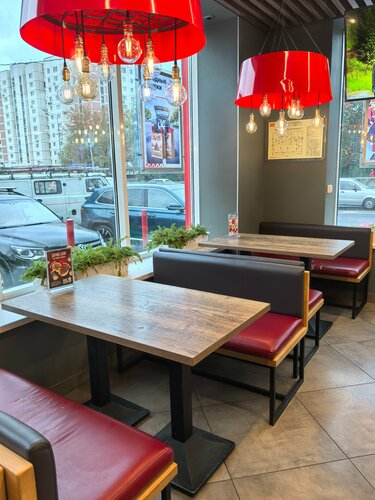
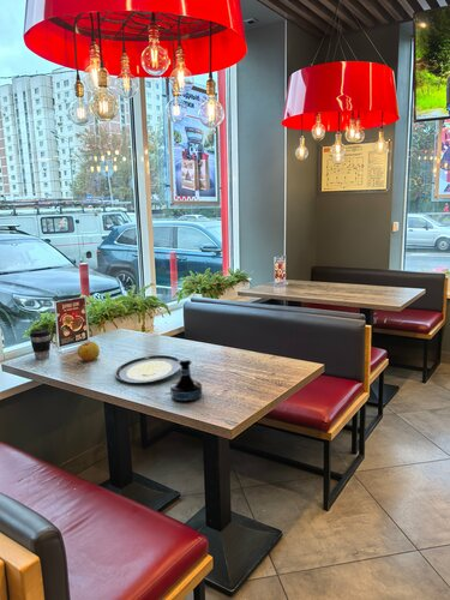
+ coffee cup (41, 344)
+ plate (149, 368)
+ tequila bottle (185, 378)
+ apple (88, 350)
